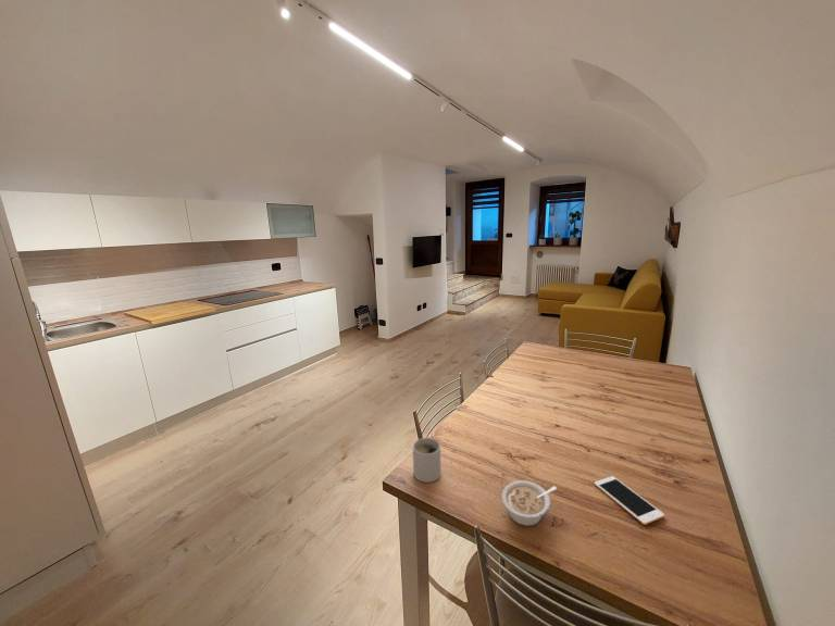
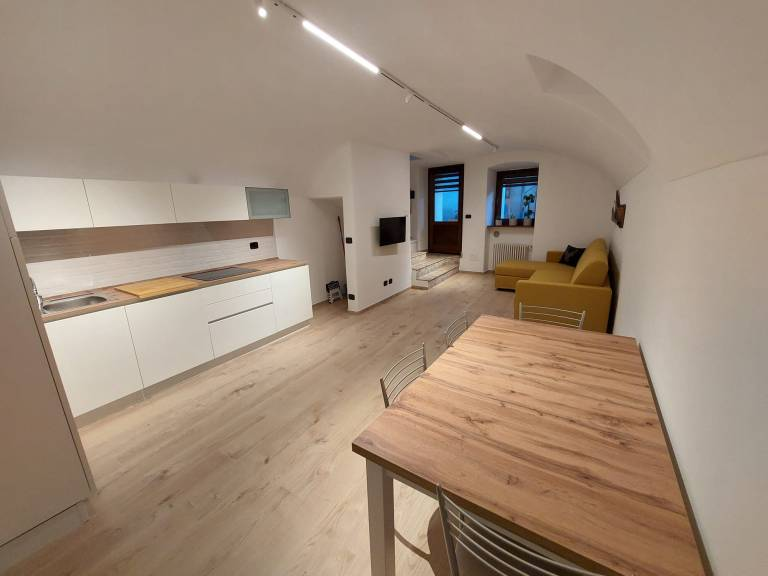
- cell phone (626, 498)
- legume (526, 502)
- mug (427, 456)
